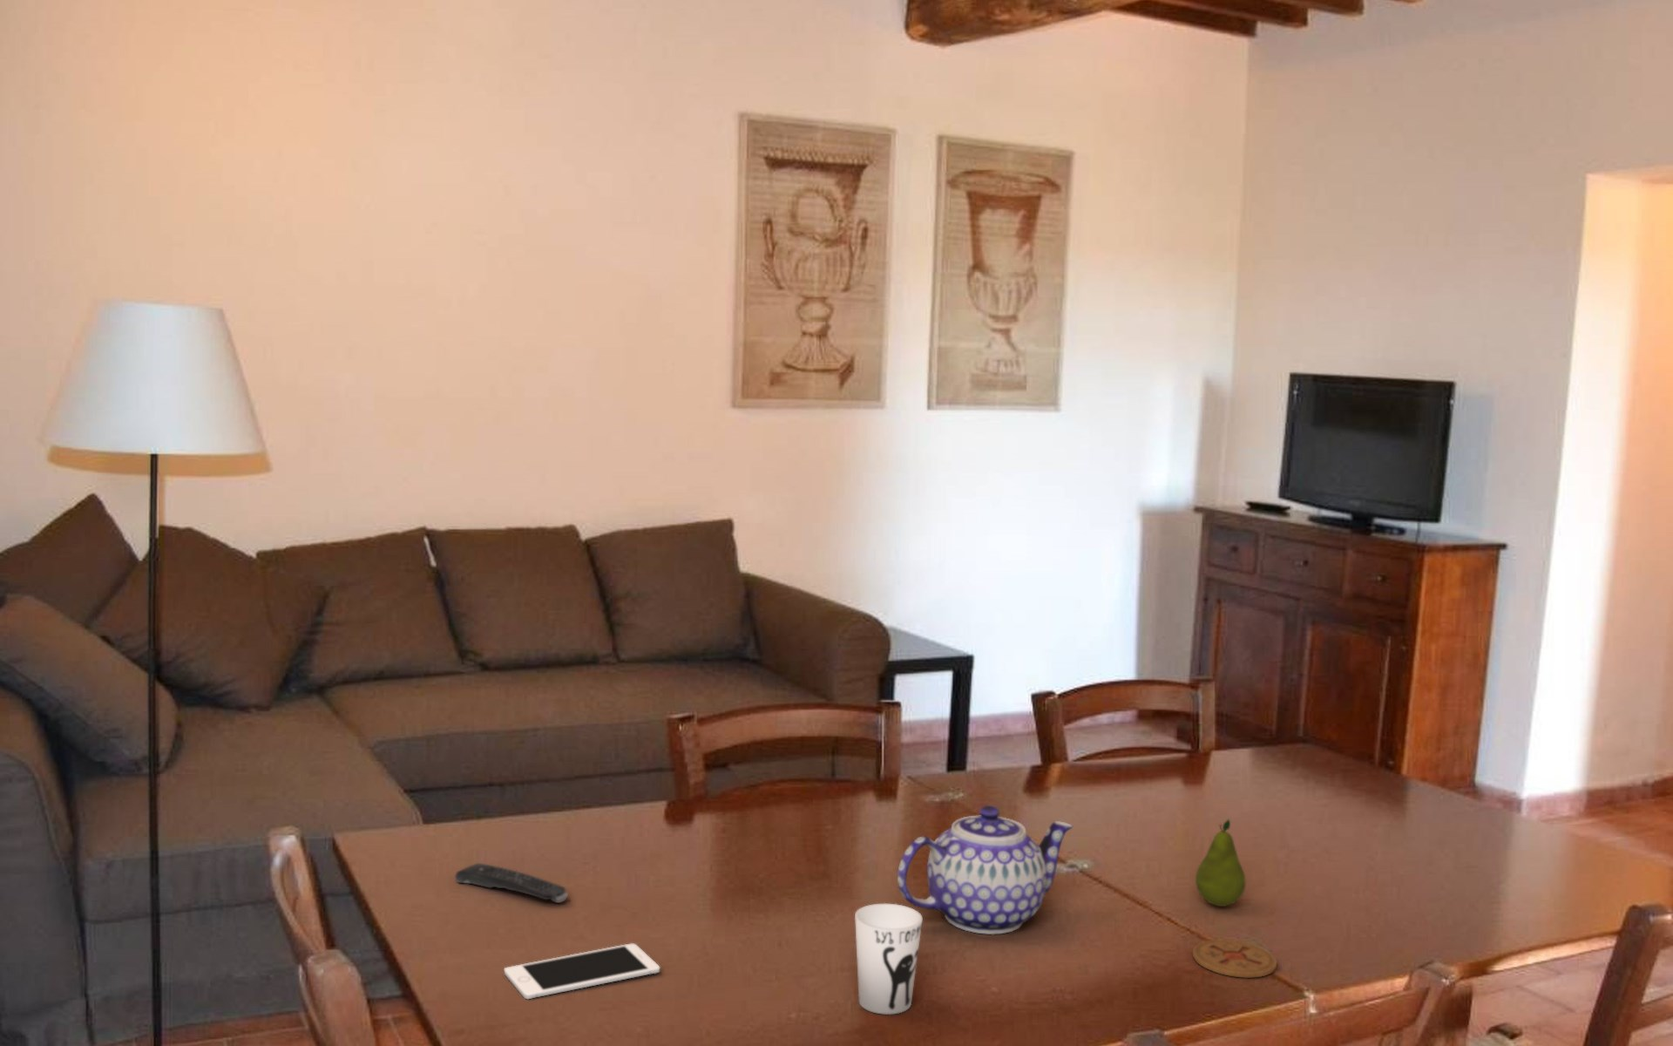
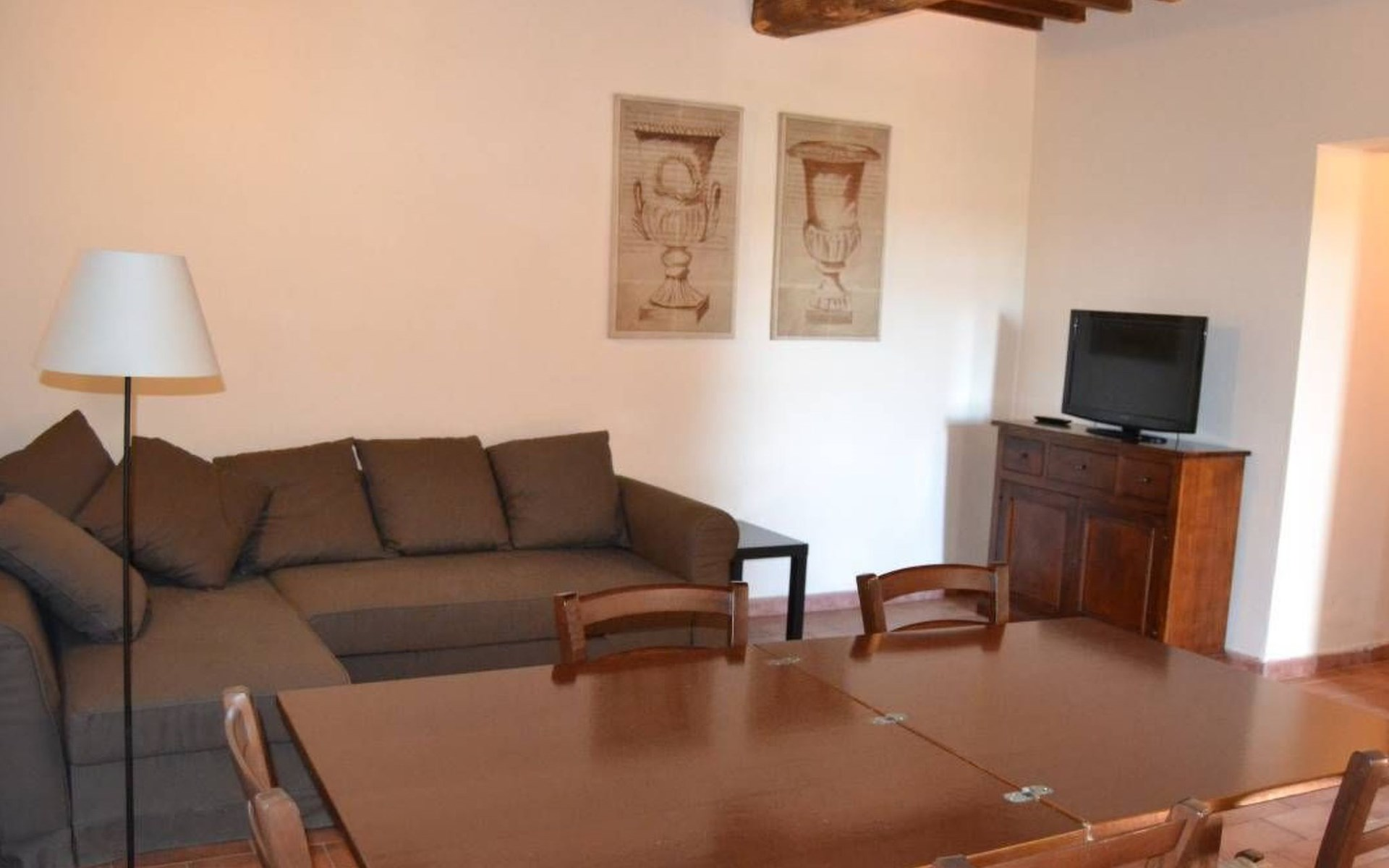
- coaster (1233, 958)
- teapot (986, 863)
- cup (886, 959)
- fruit (1221, 862)
- remote control (514, 882)
- cell phone (582, 970)
